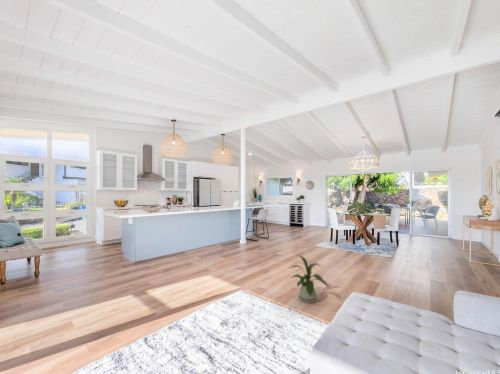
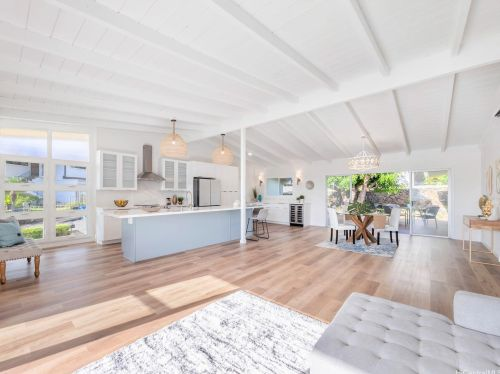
- house plant (307, 280)
